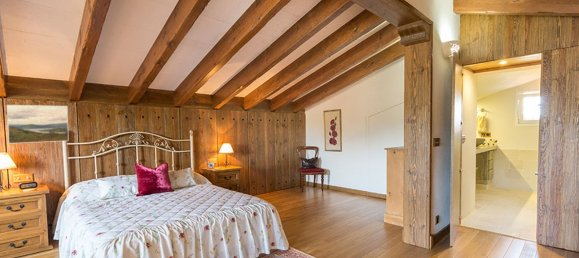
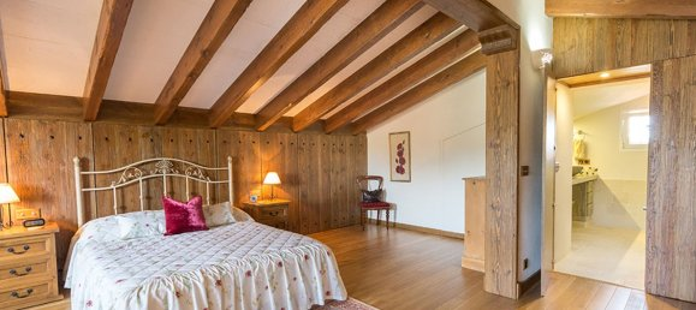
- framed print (39, 123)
